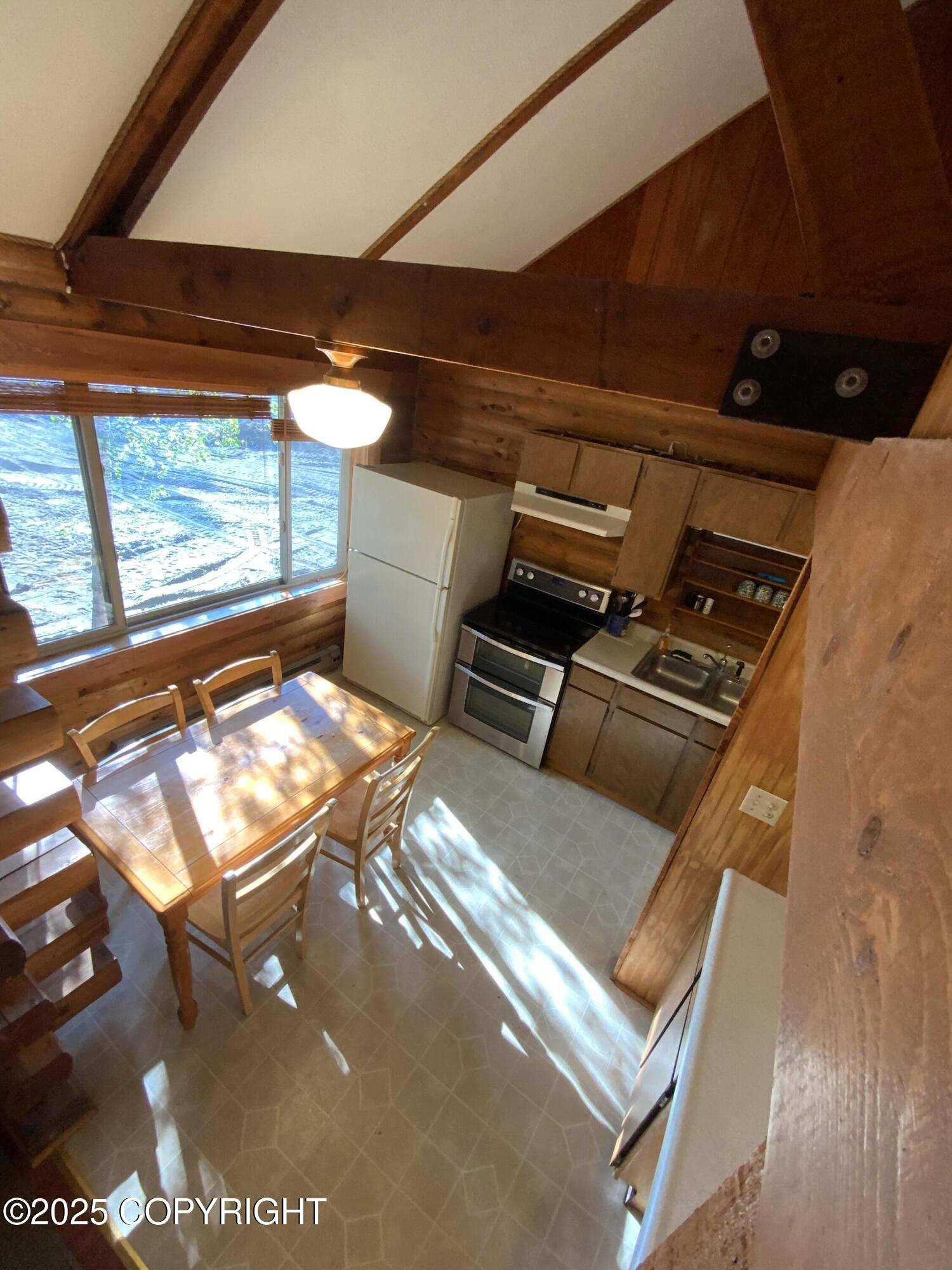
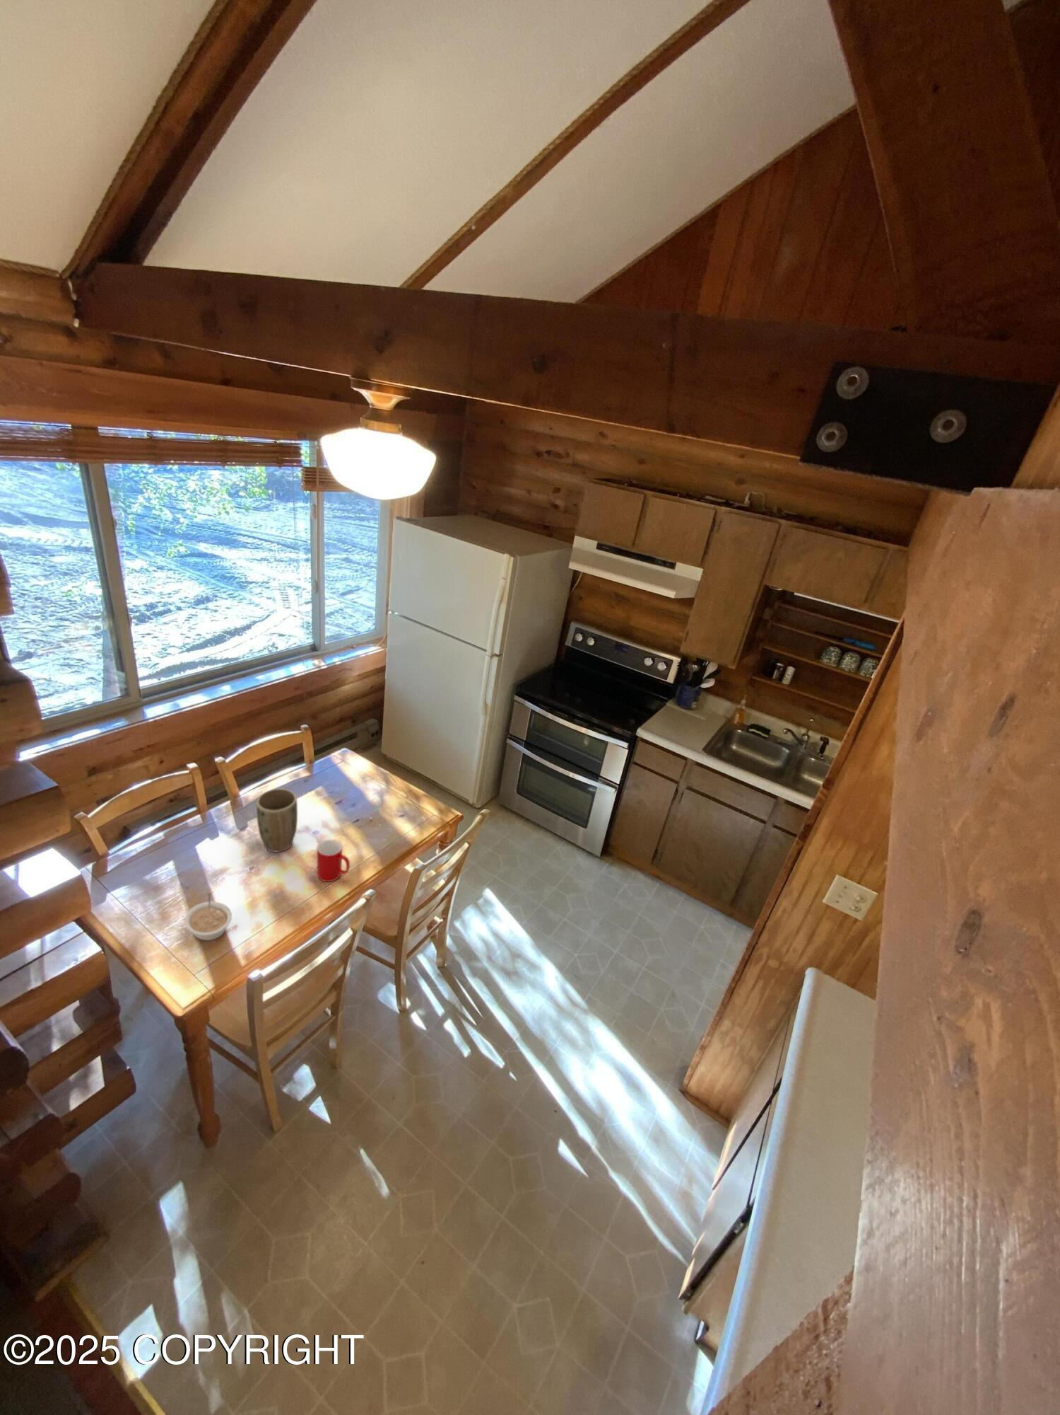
+ legume (208, 921)
+ plant pot (277, 821)
+ cup (332, 863)
